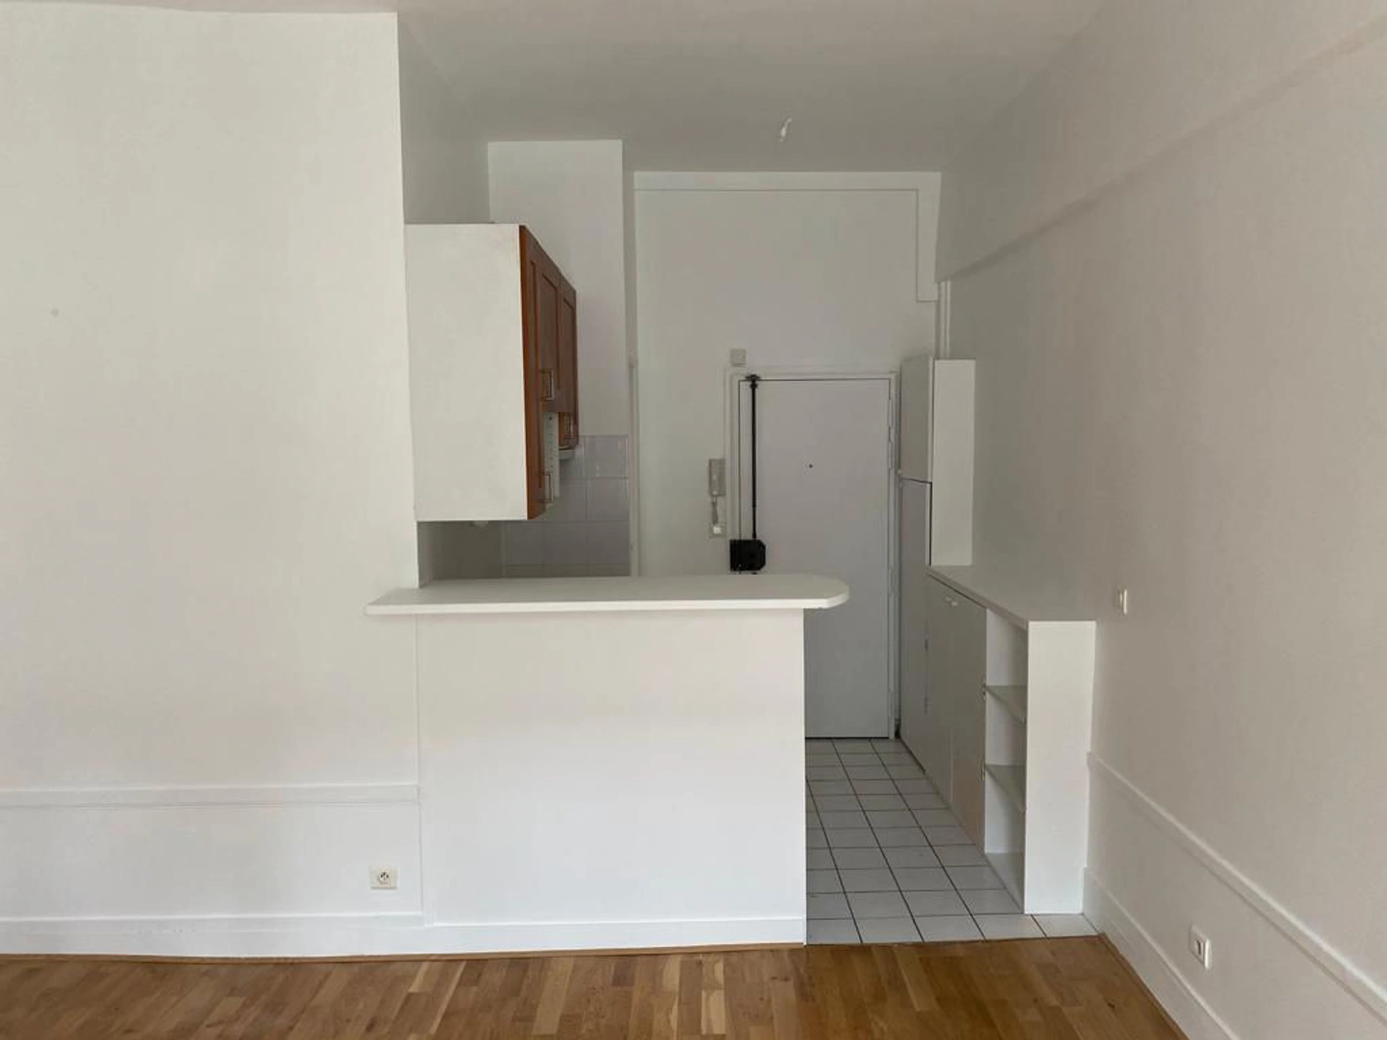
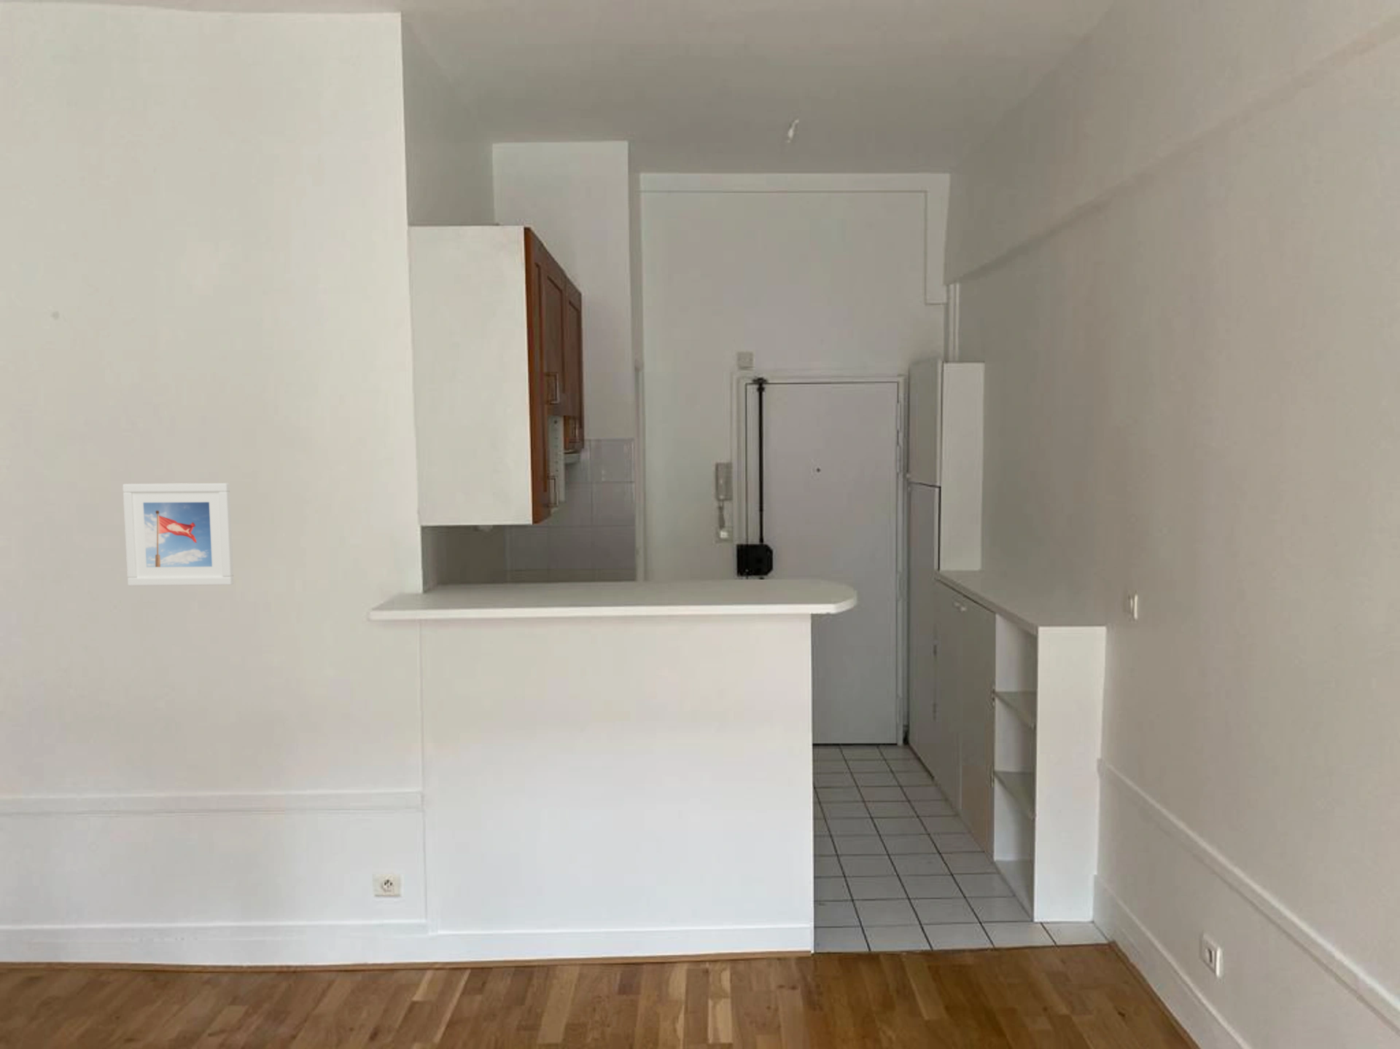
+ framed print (179, 534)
